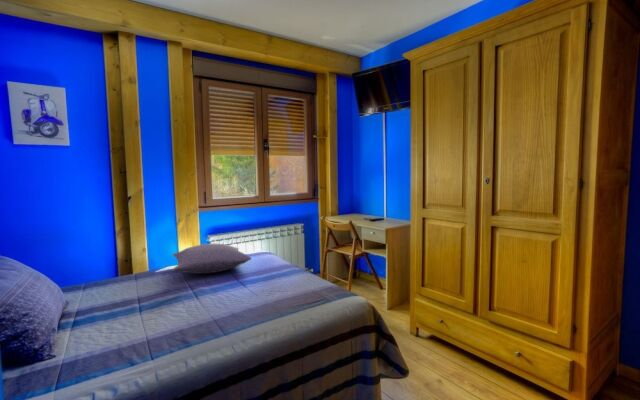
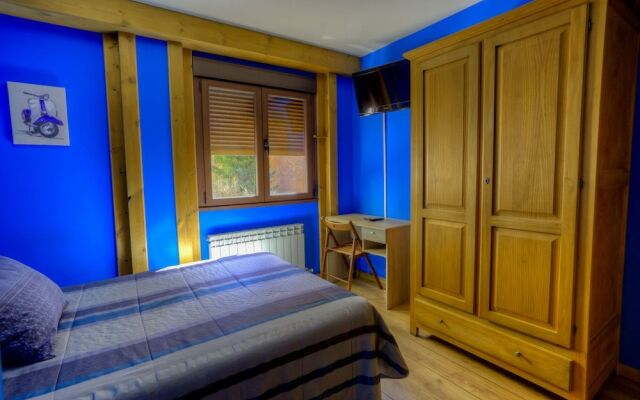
- pillow (210, 257)
